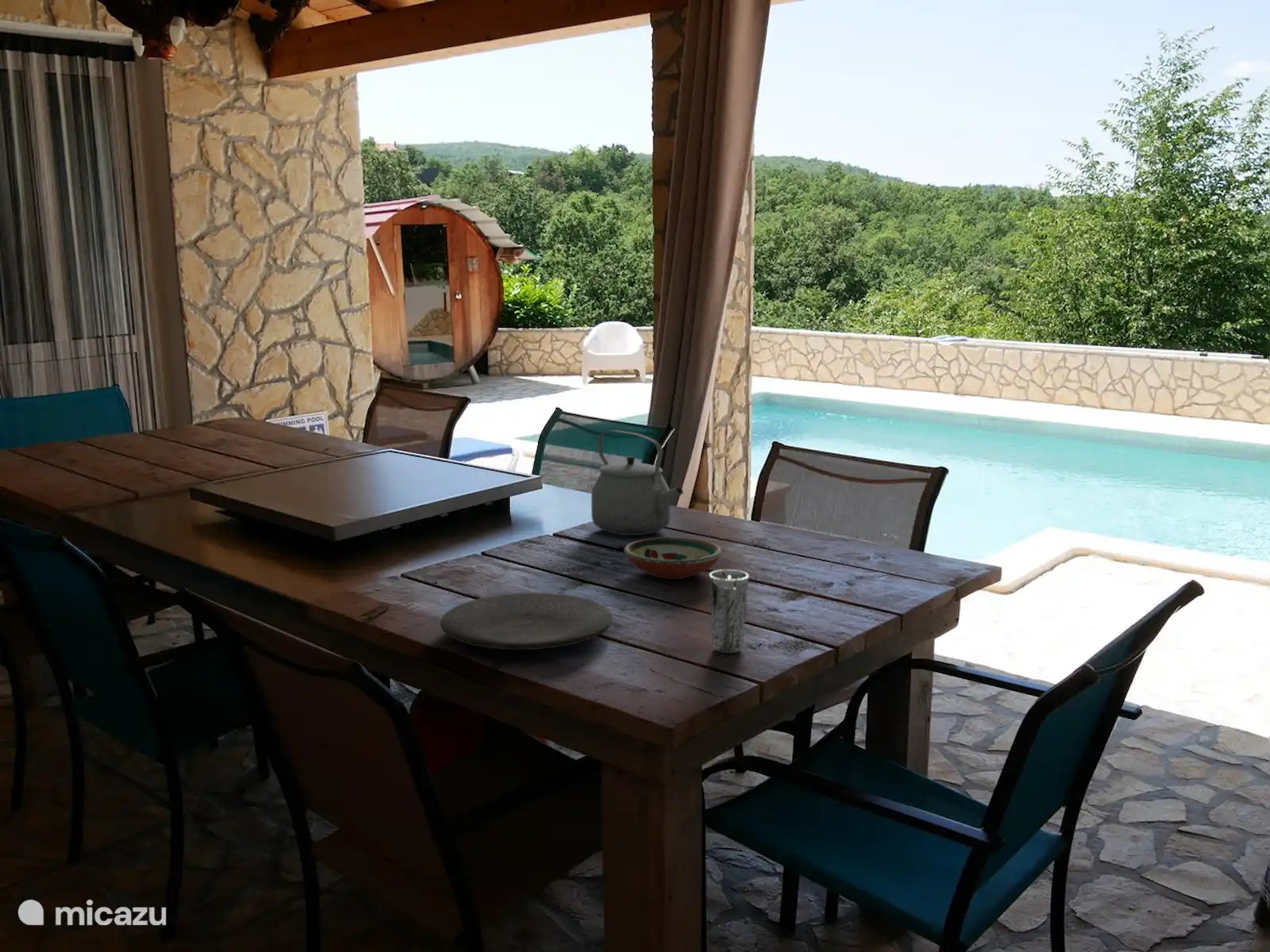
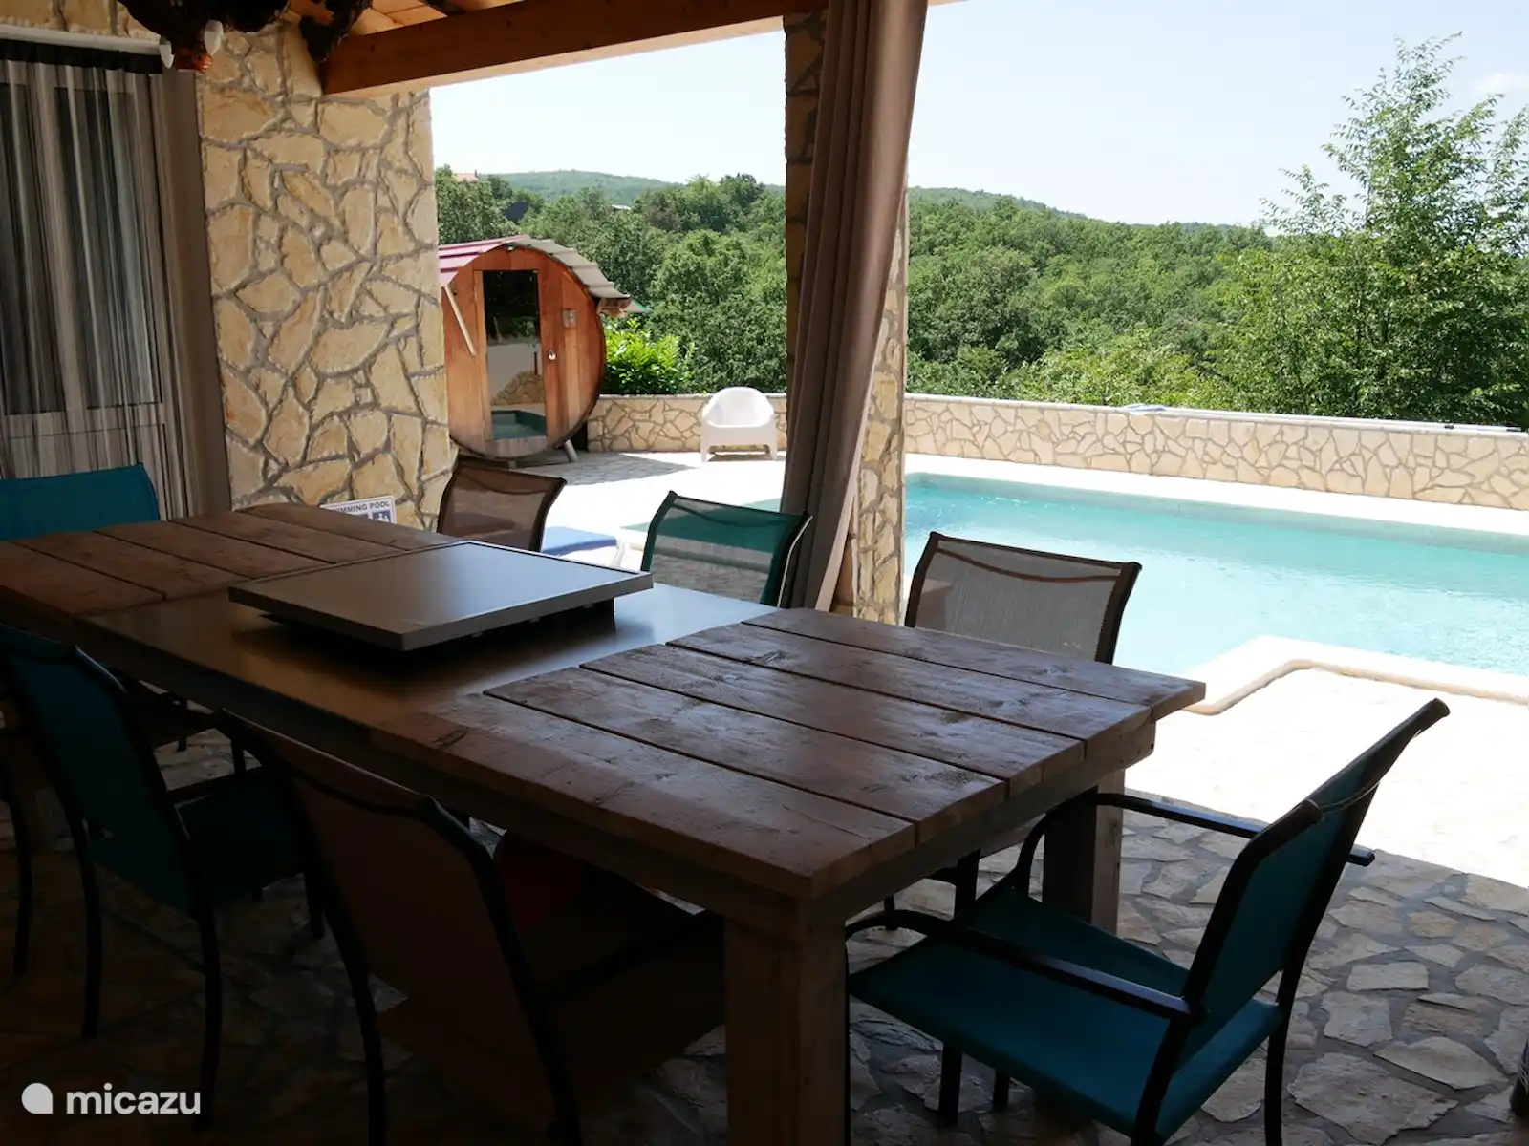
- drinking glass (728, 612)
- plate (527, 625)
- tea kettle (639, 483)
- decorative bowl (672, 560)
